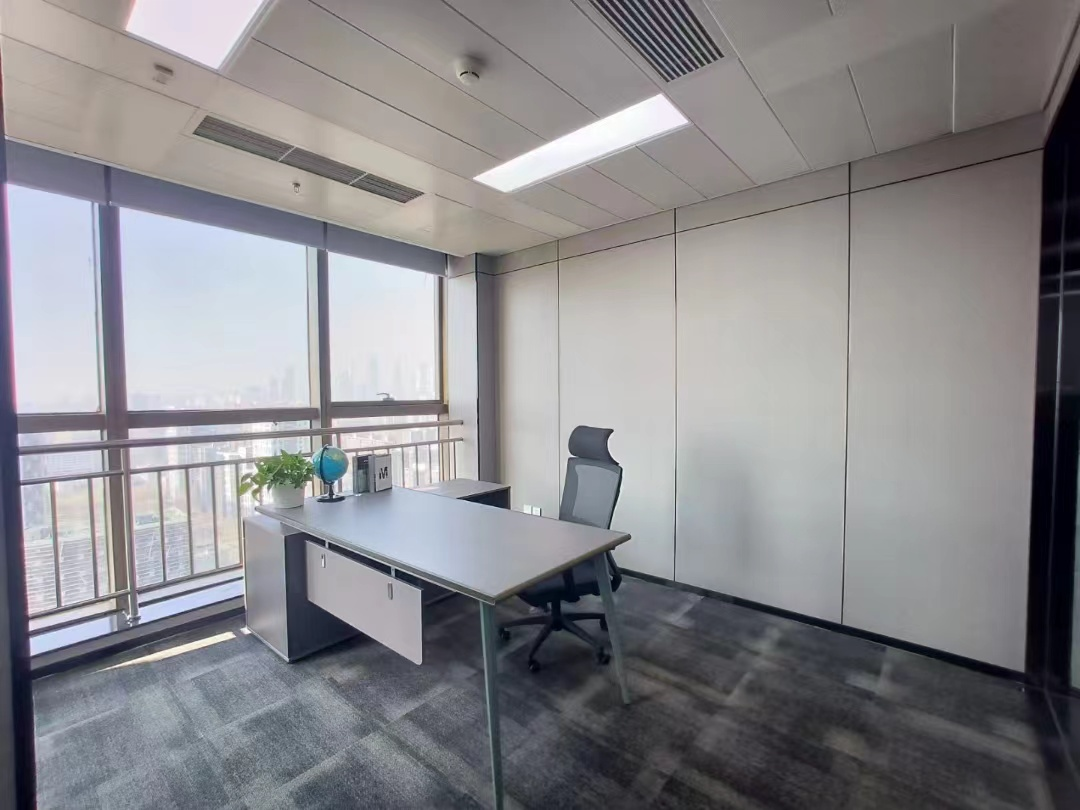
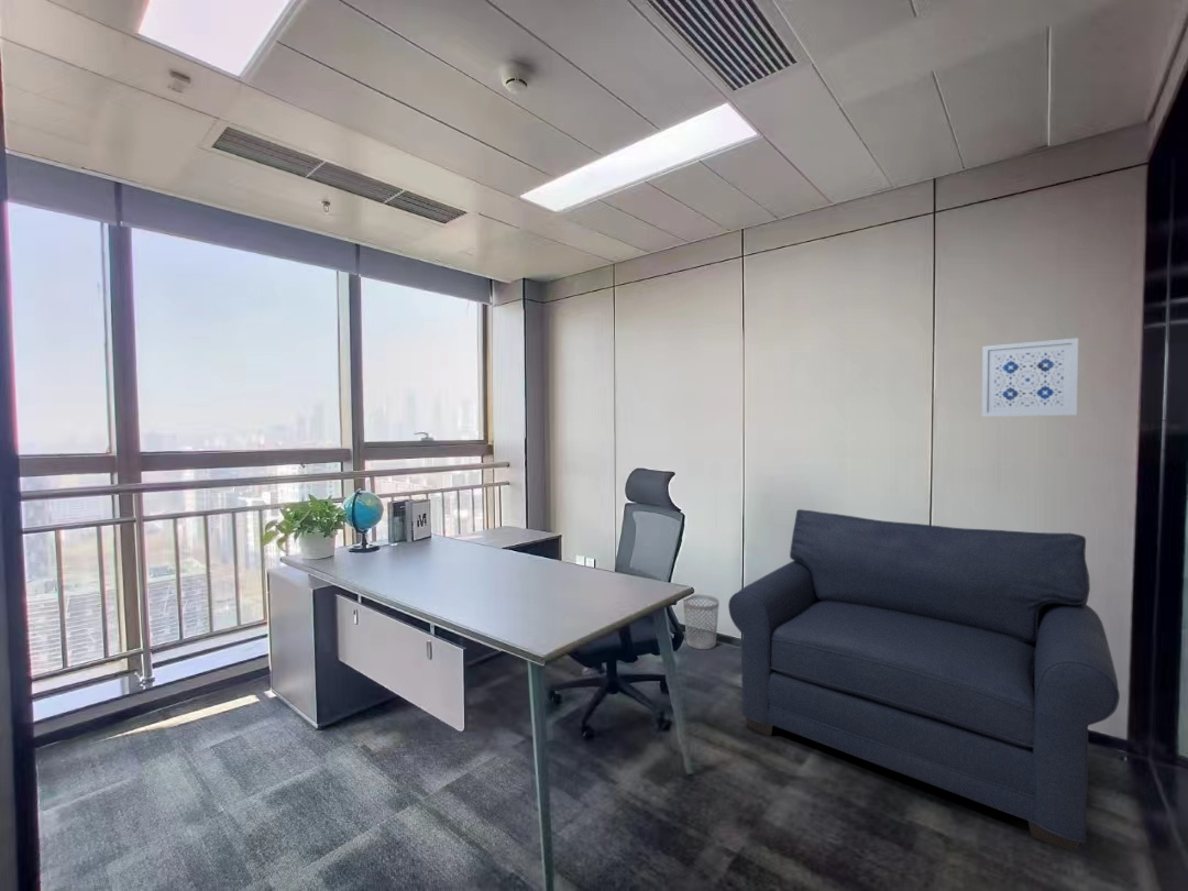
+ wall art (1027, 378)
+ wastebasket (700, 622)
+ sofa (904, 631)
